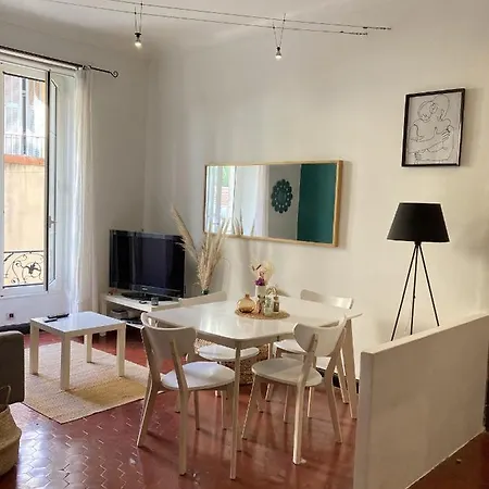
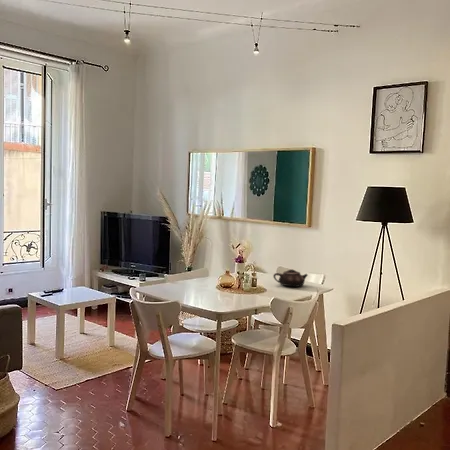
+ teapot (290, 277)
